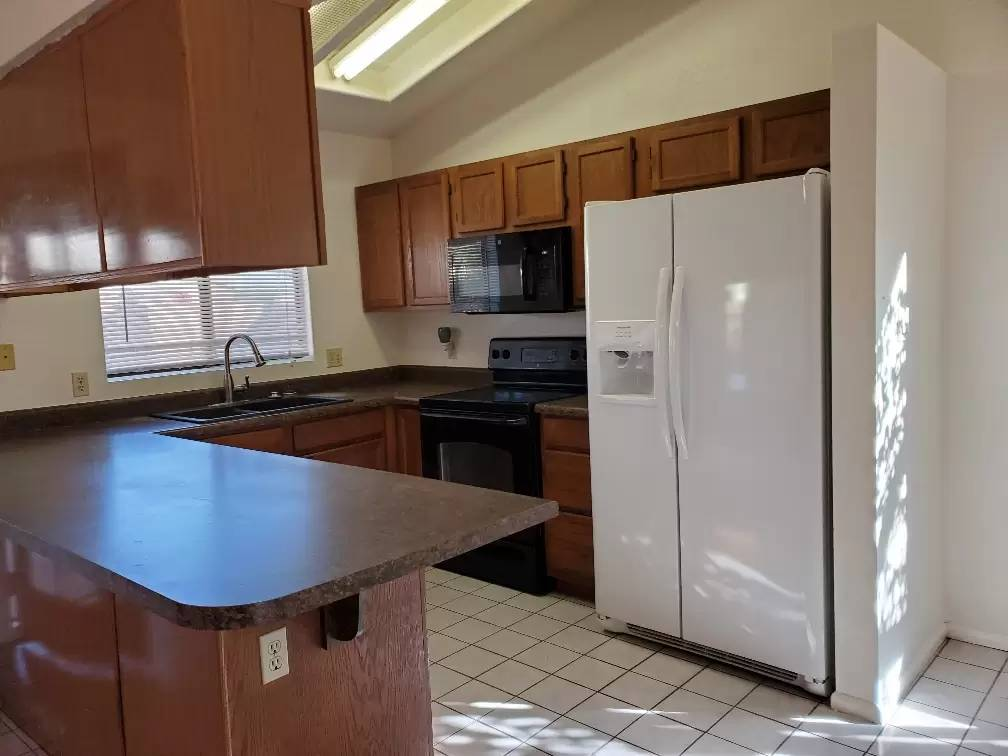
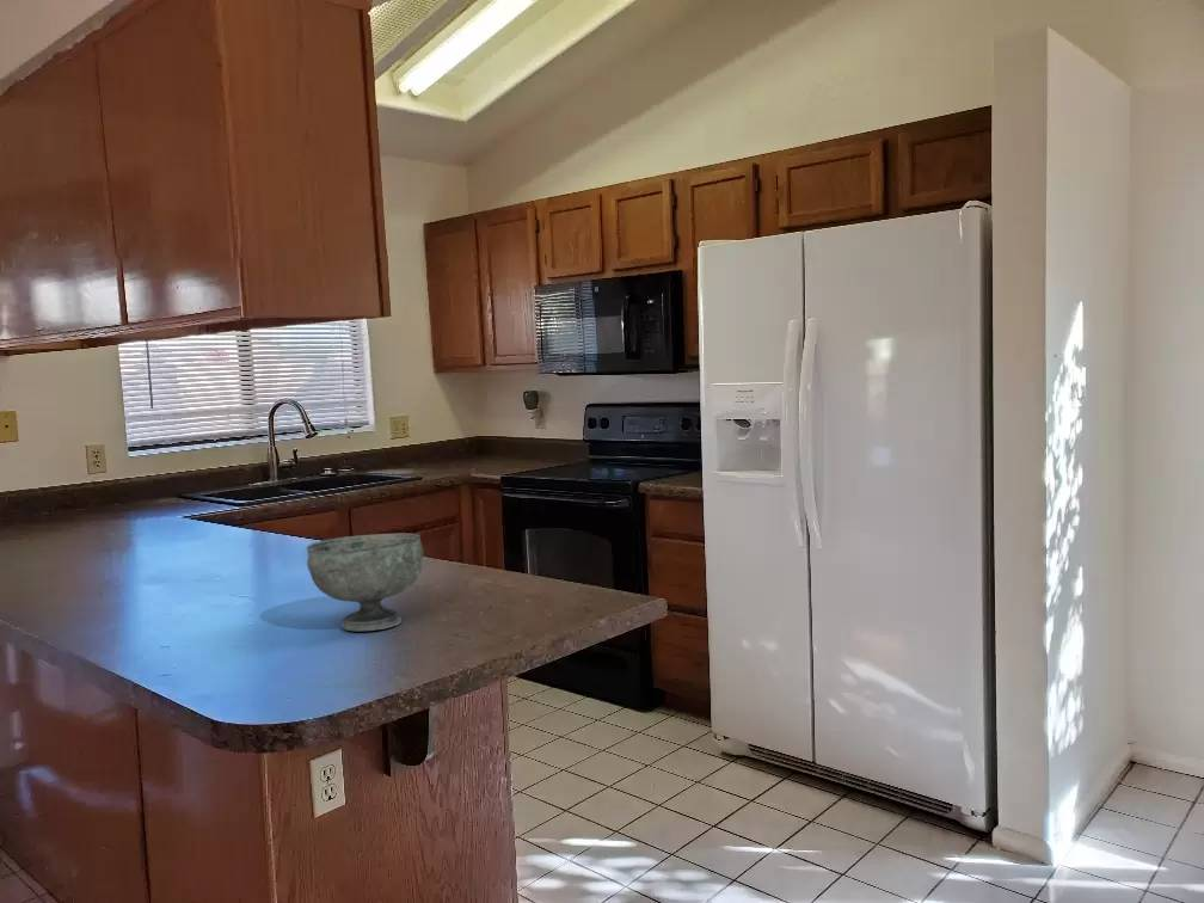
+ bowl (367, 580)
